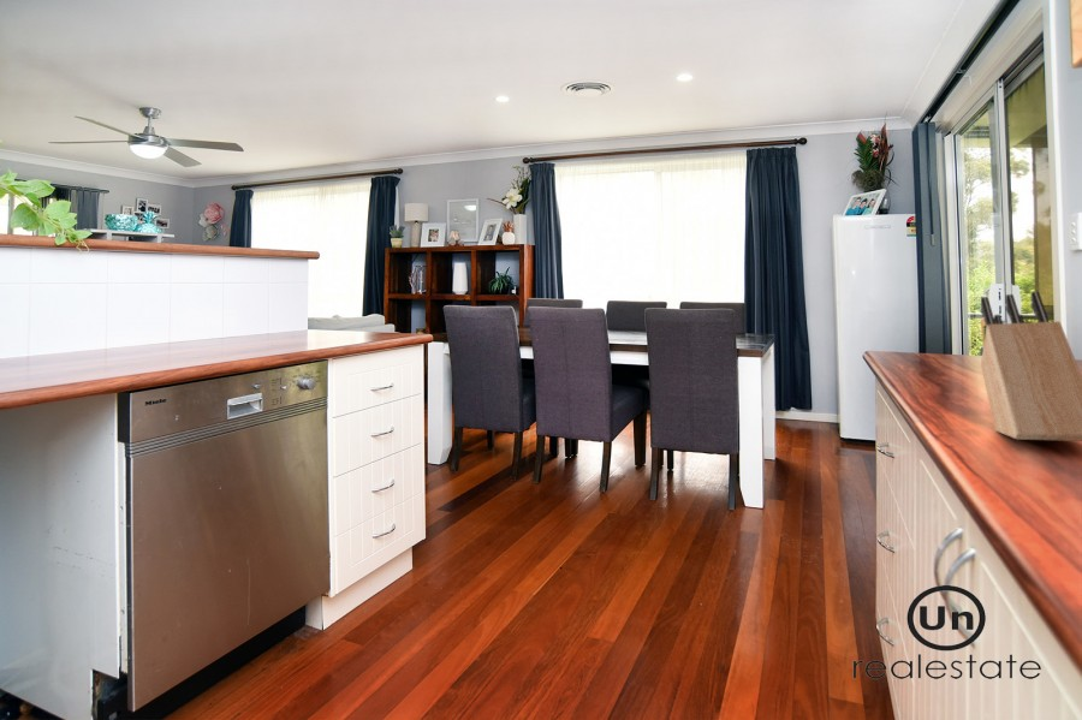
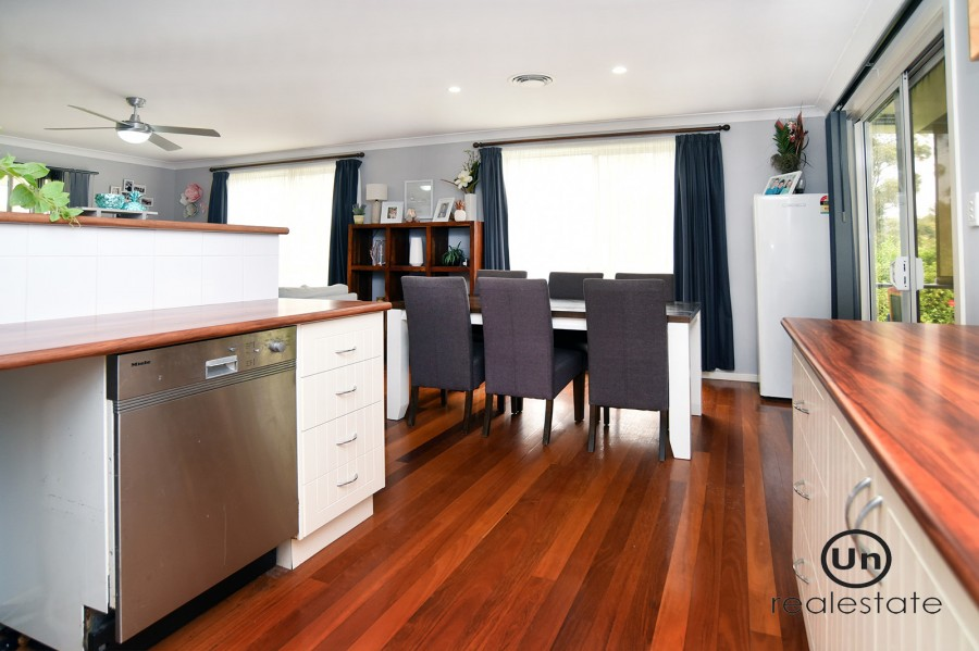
- knife block (1029, 357)
